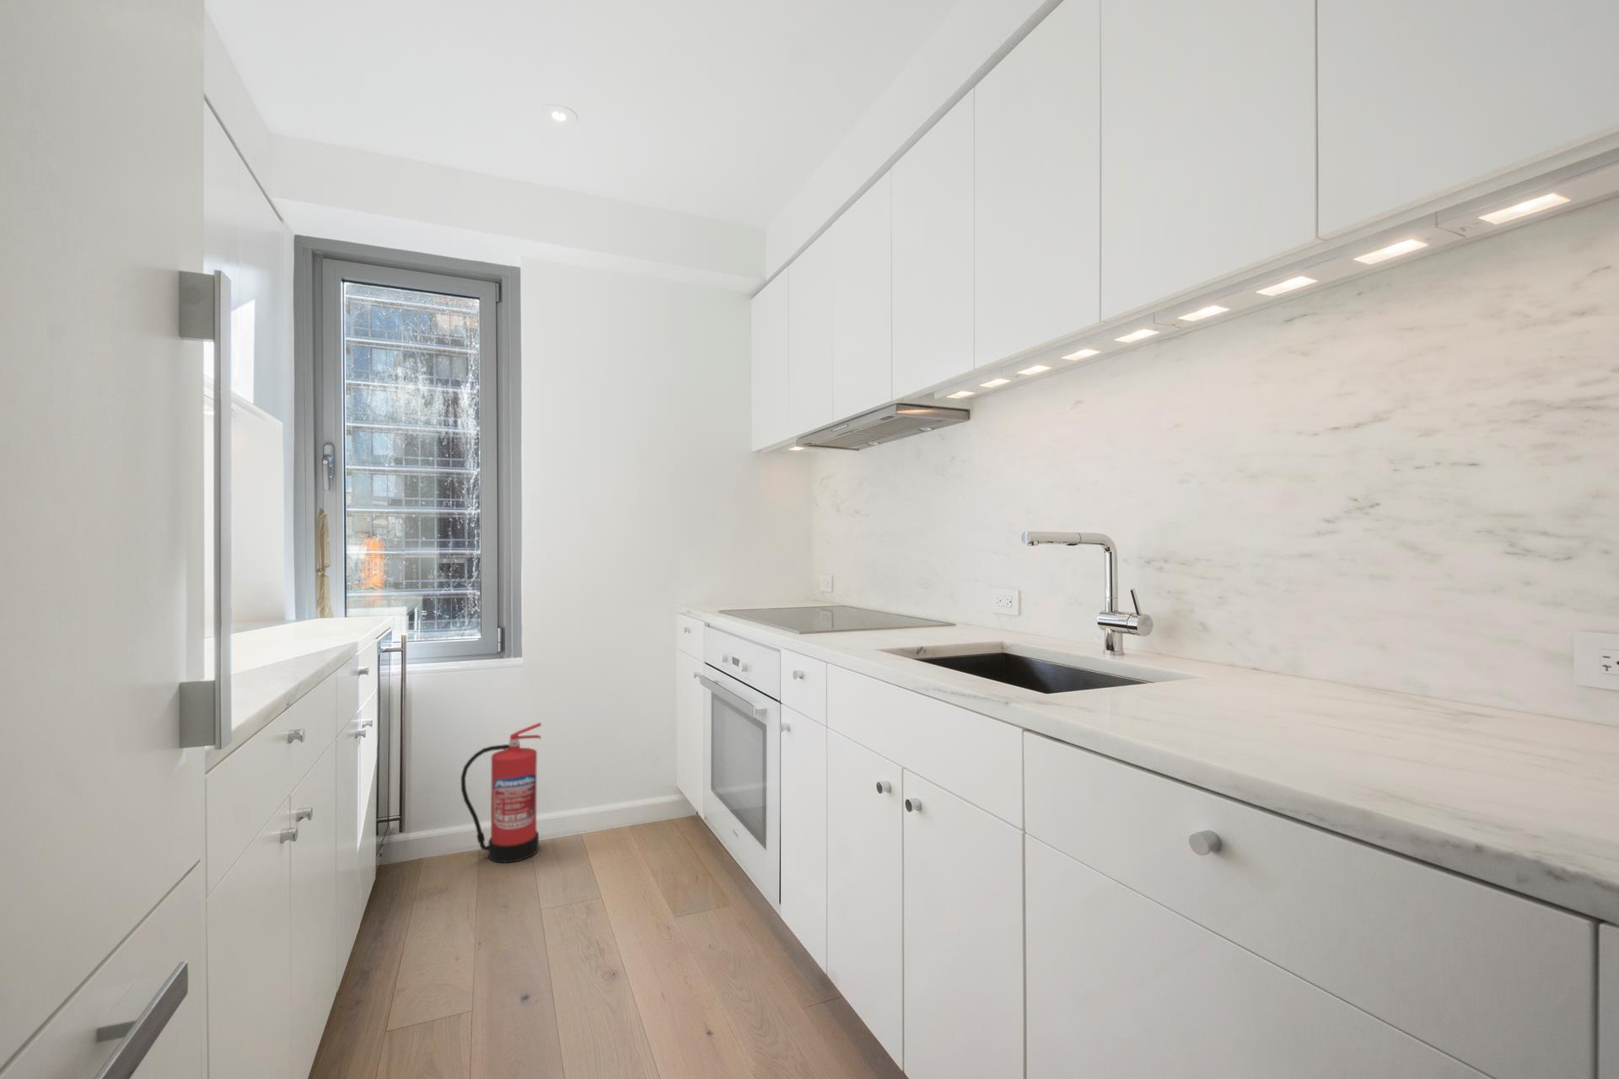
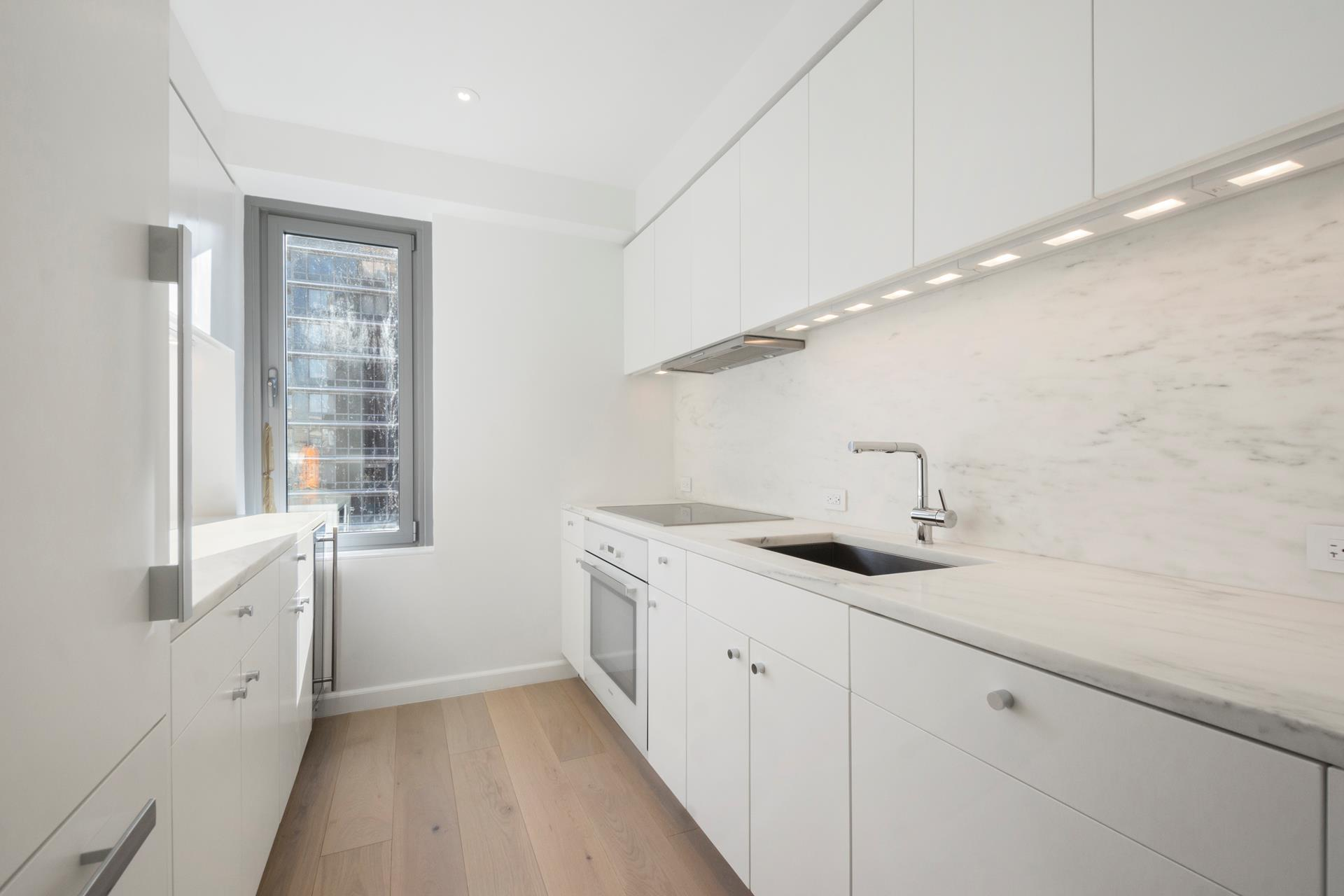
- fire extinguisher (501, 790)
